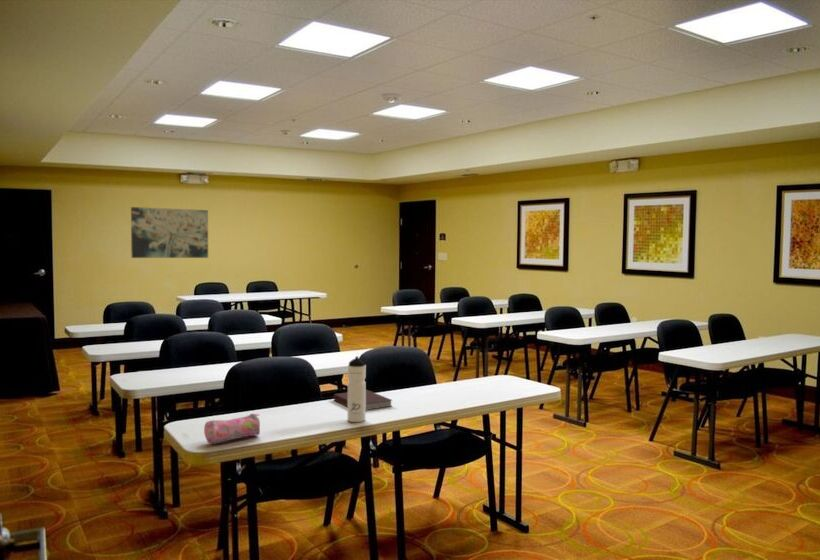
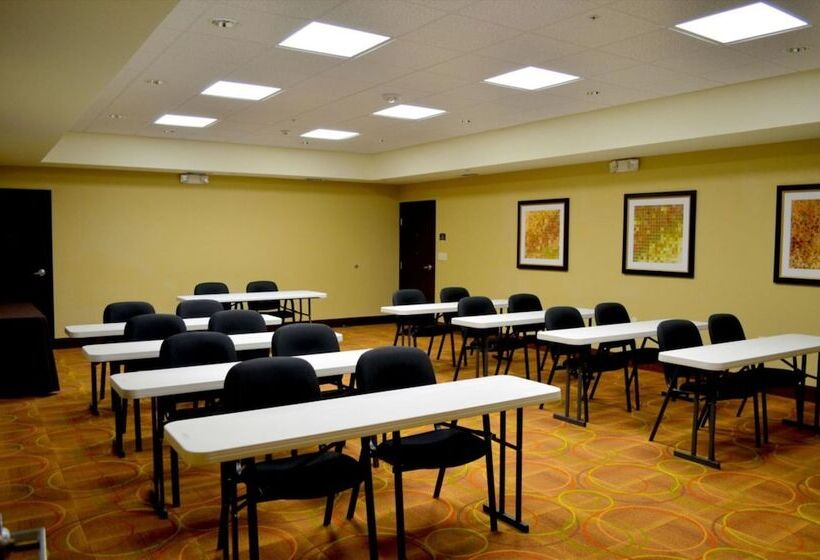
- notebook (366, 400)
- pencil case (233, 427)
- water bottle (356, 388)
- wall art (170, 233)
